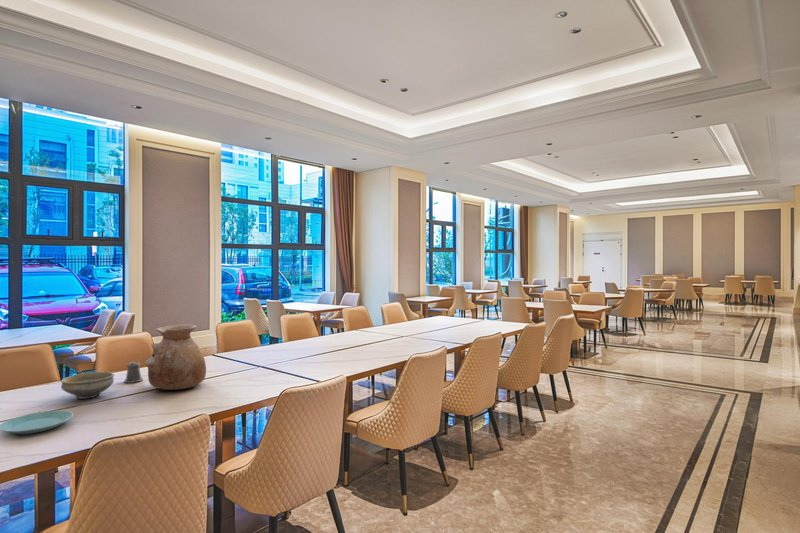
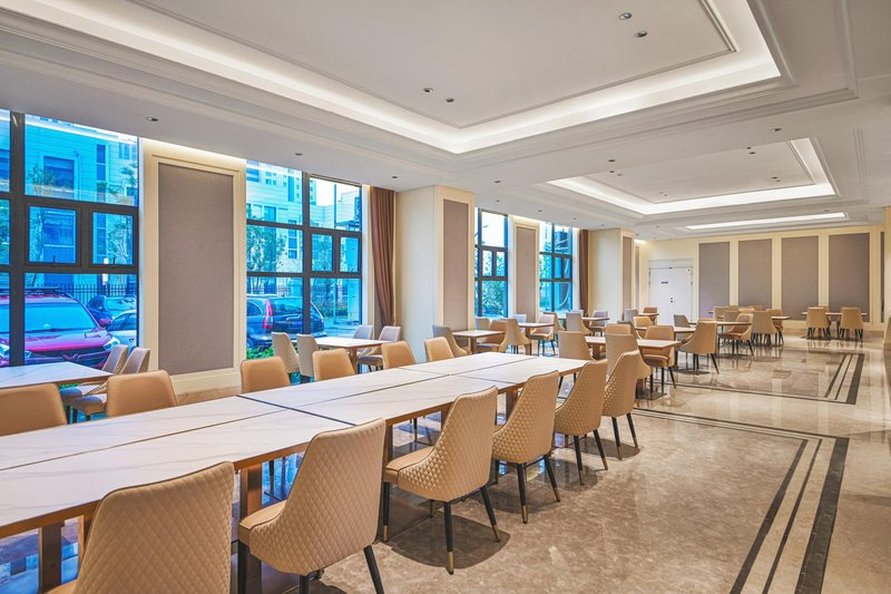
- vase (177, 356)
- plate (37, 423)
- pepper shaker (134, 370)
- bowl (88, 386)
